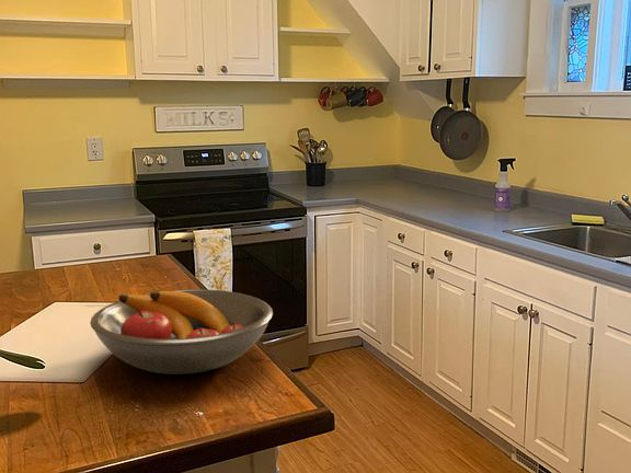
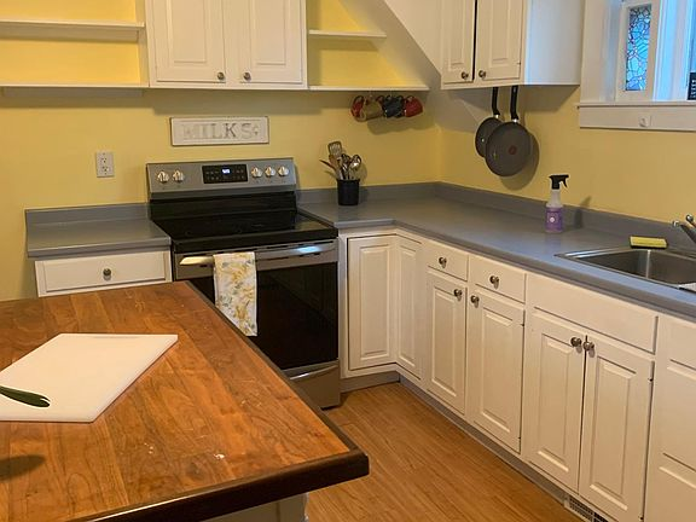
- fruit bowl (184, 330)
